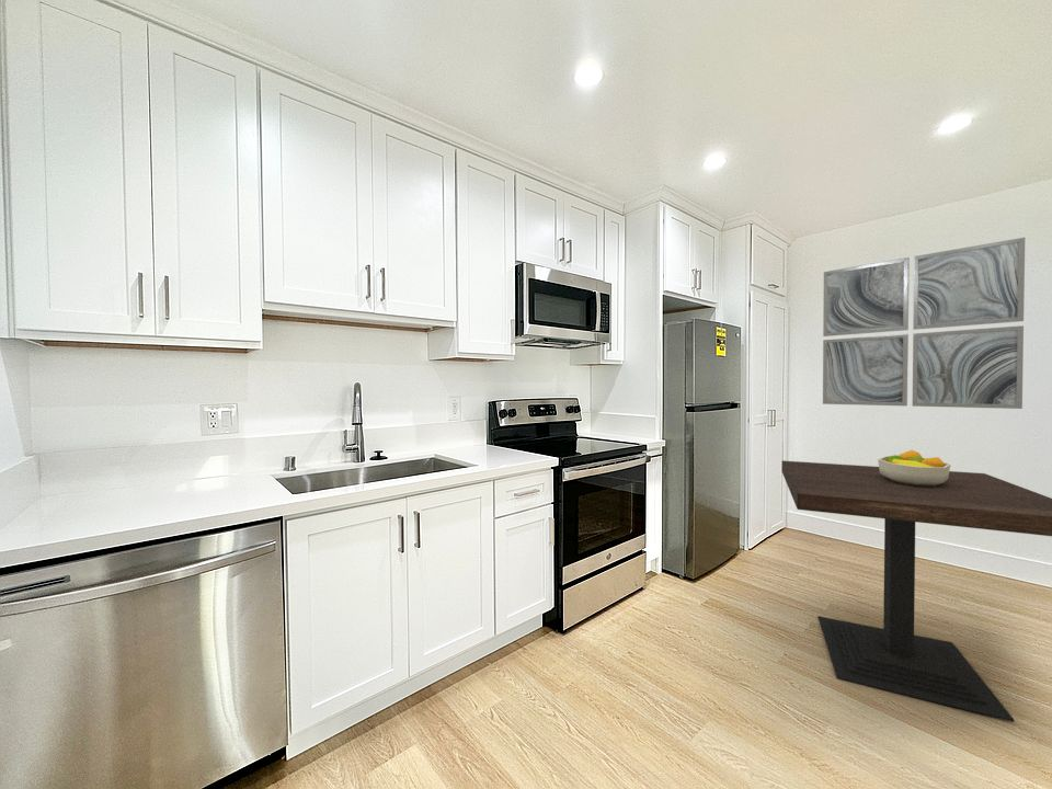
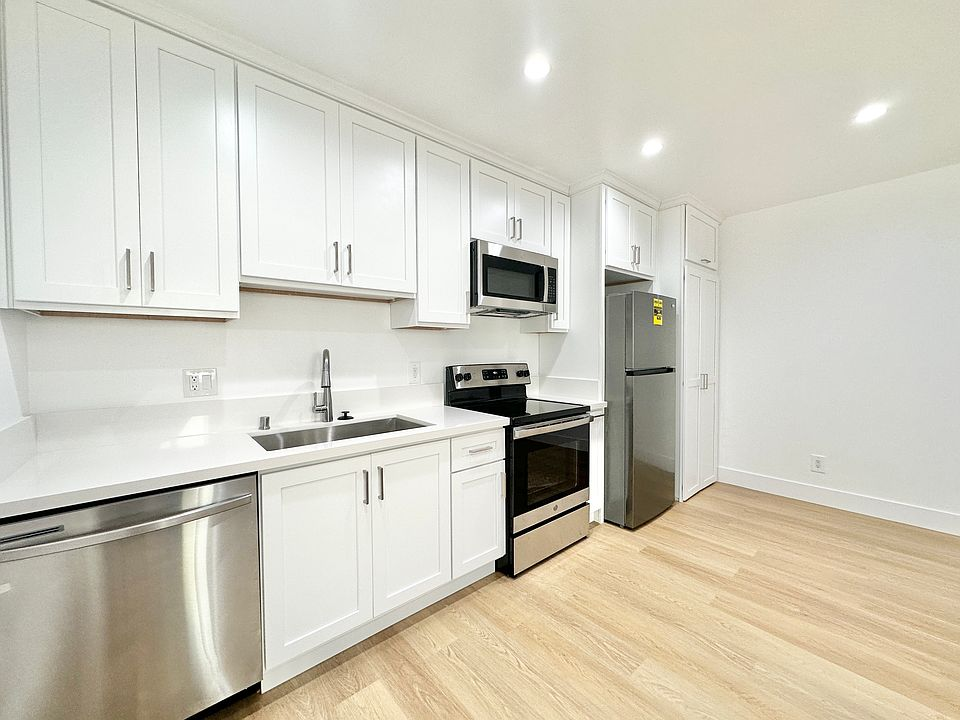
- wall art (913, 333)
- fruit bowl (913, 466)
- dining table (899, 571)
